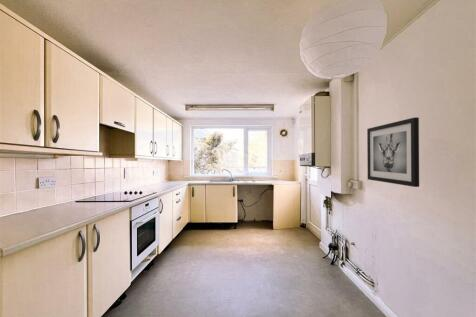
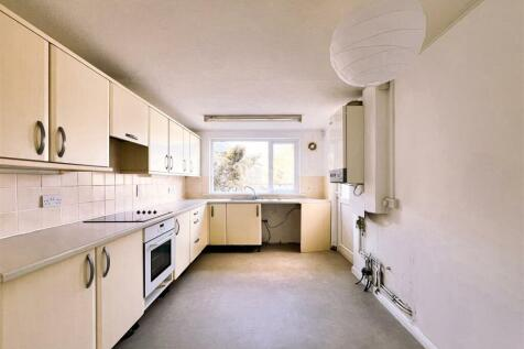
- wall art (389, 153)
